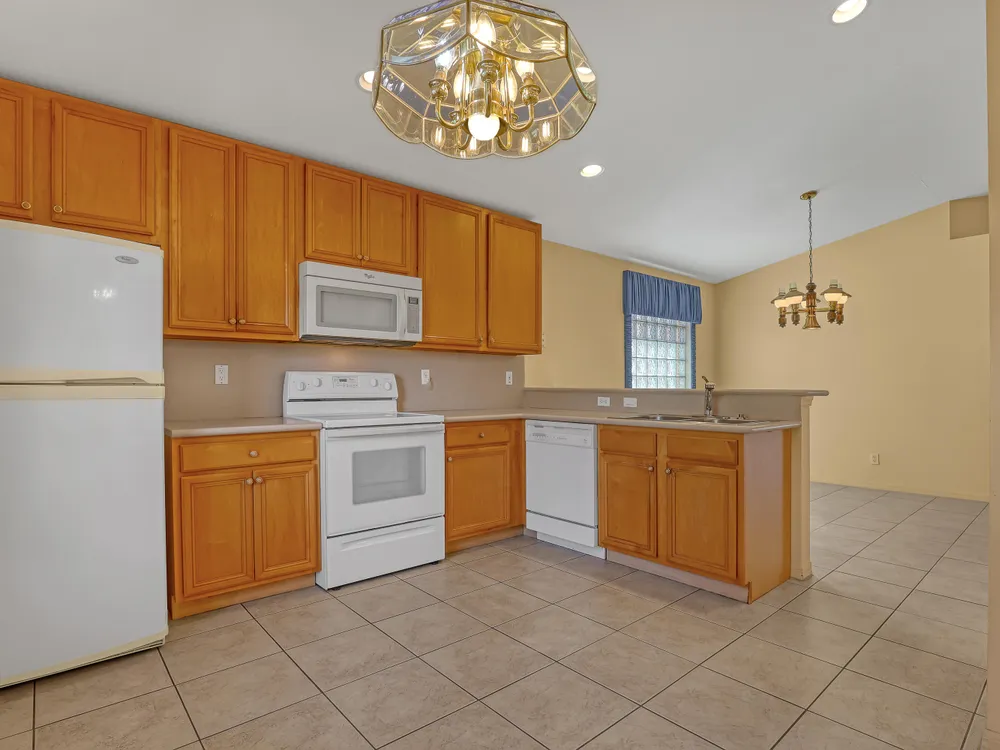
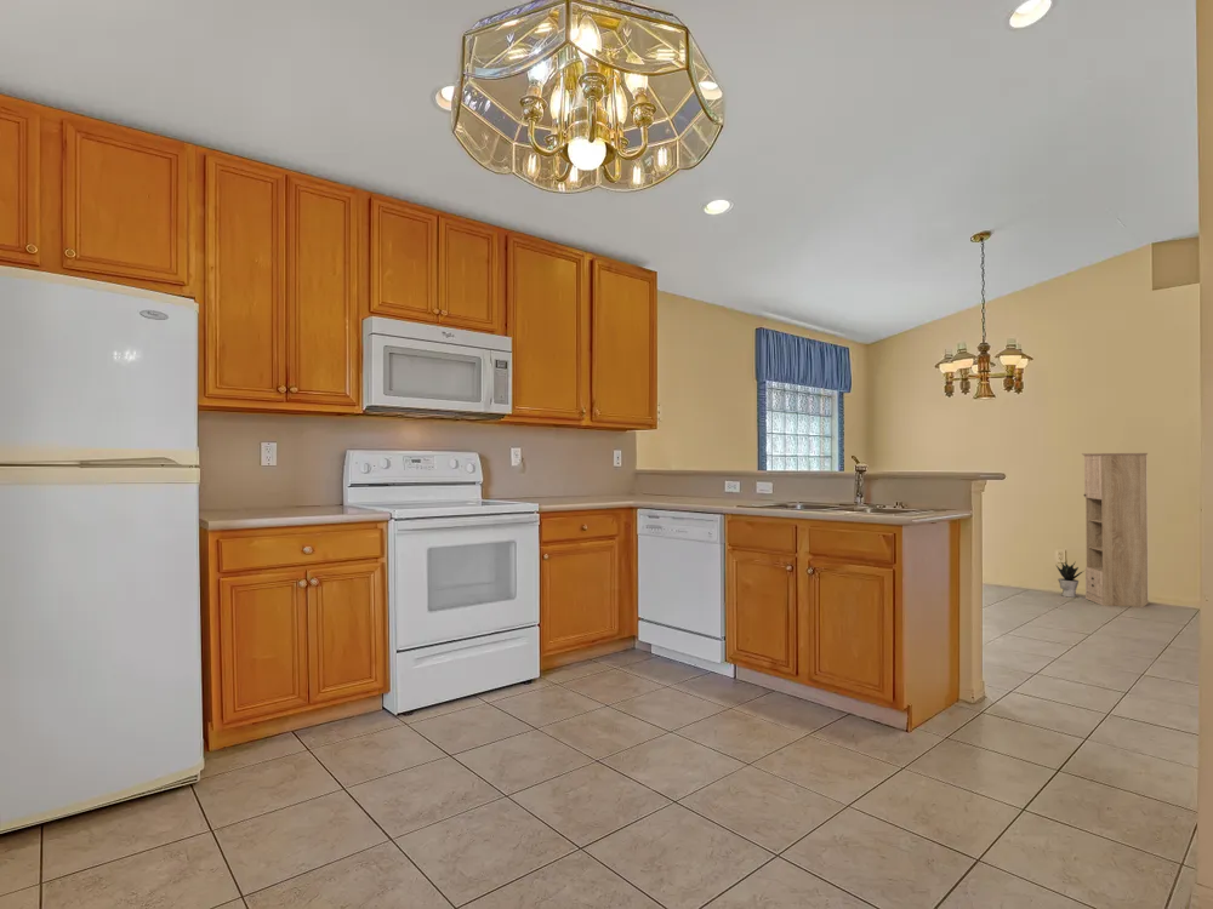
+ potted plant (1066, 577)
+ storage cabinet (1114, 527)
